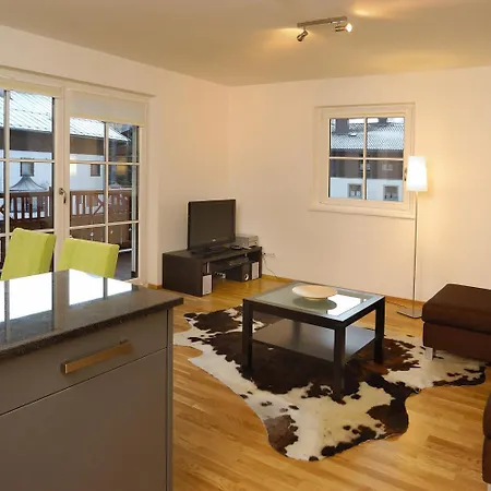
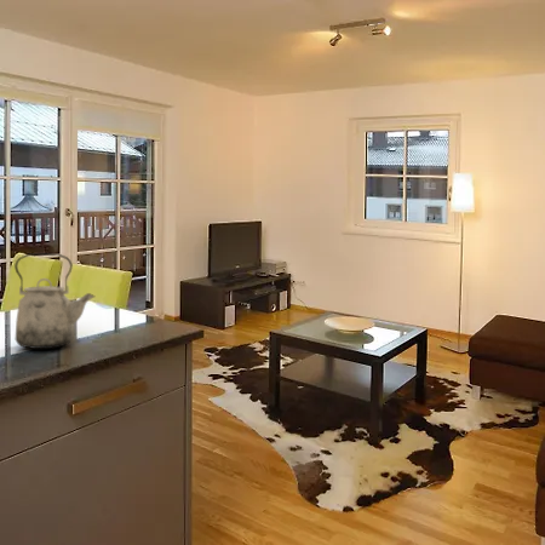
+ kettle (54, 299)
